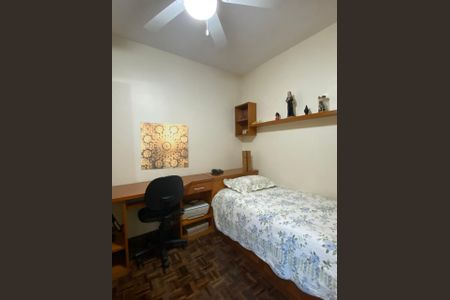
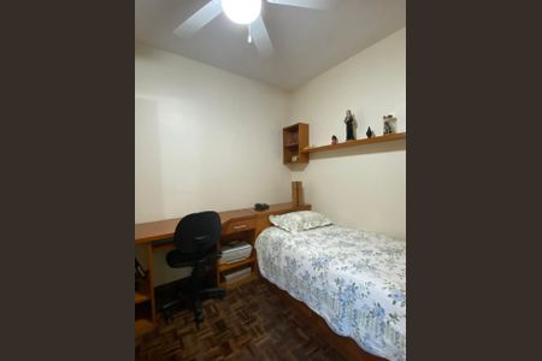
- wall art (166, 146)
